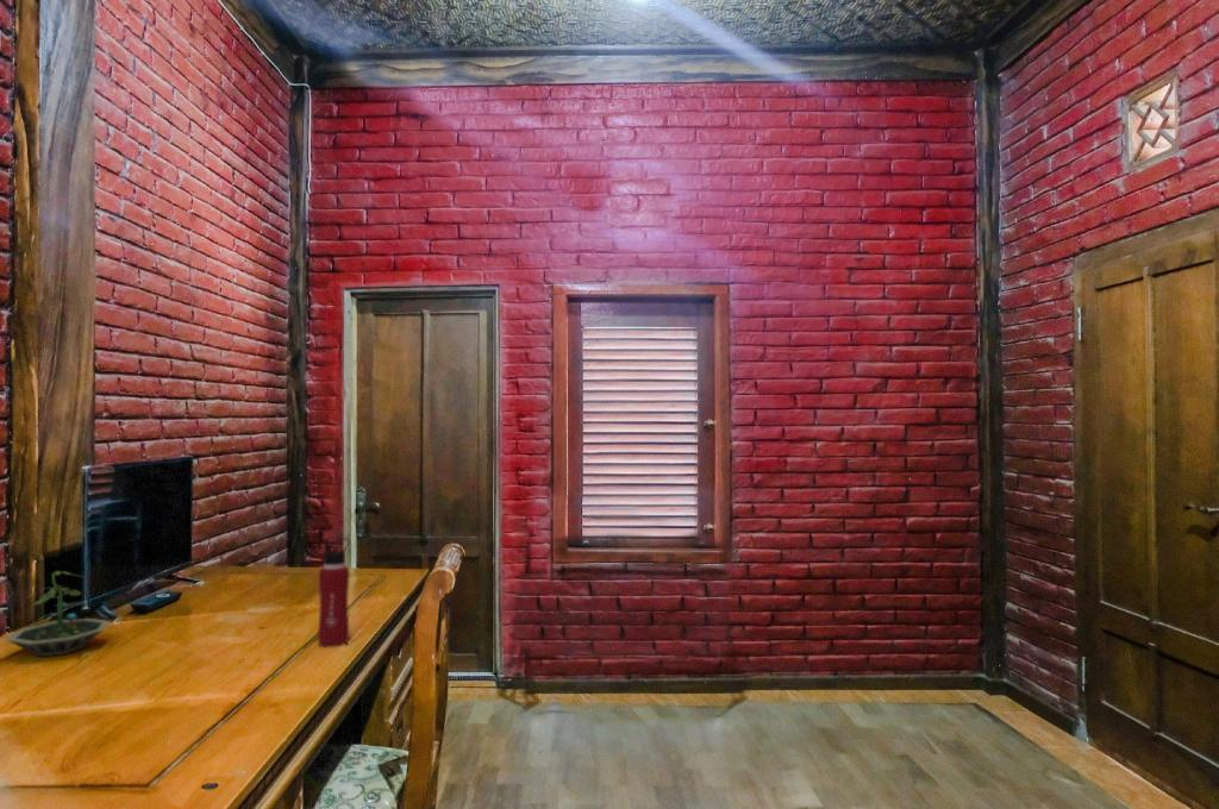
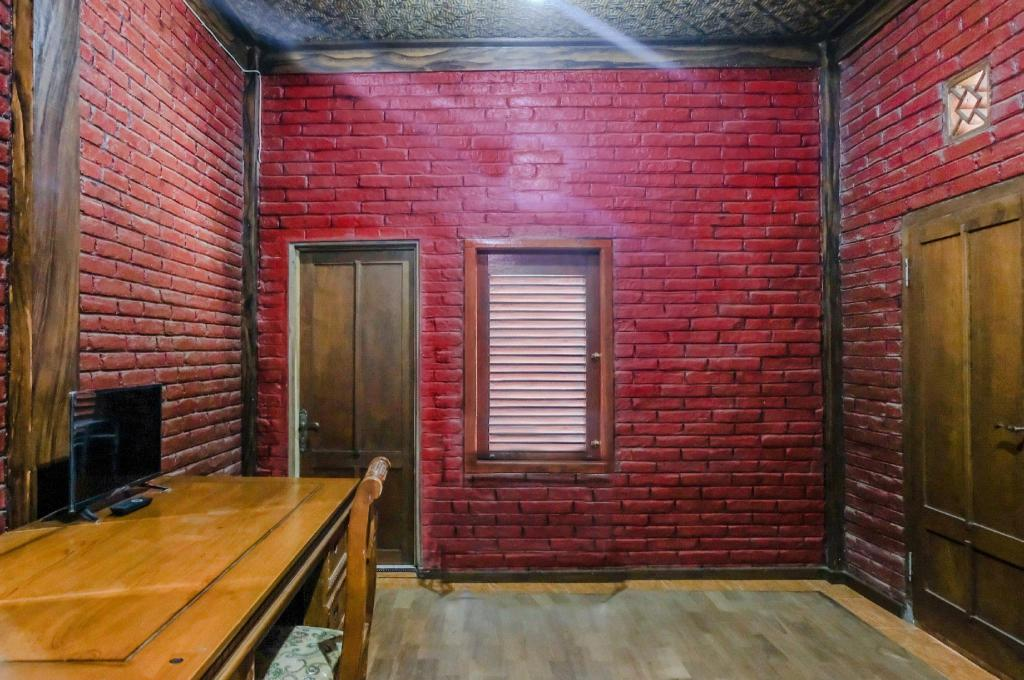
- water bottle (333, 591)
- terrarium (61, 585)
